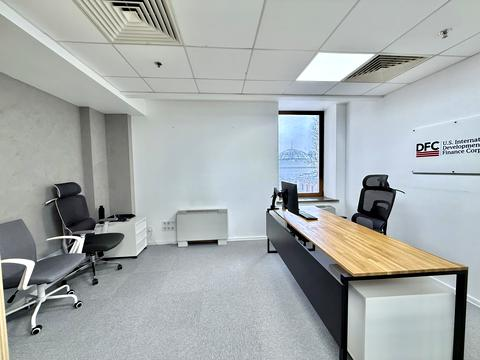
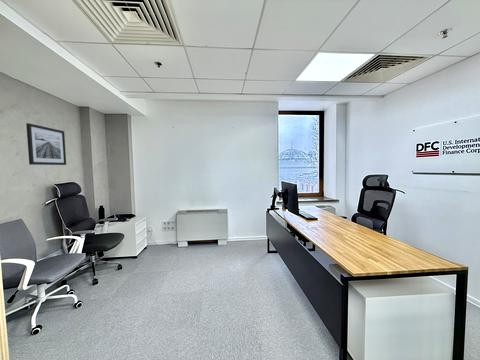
+ wall art (48, 146)
